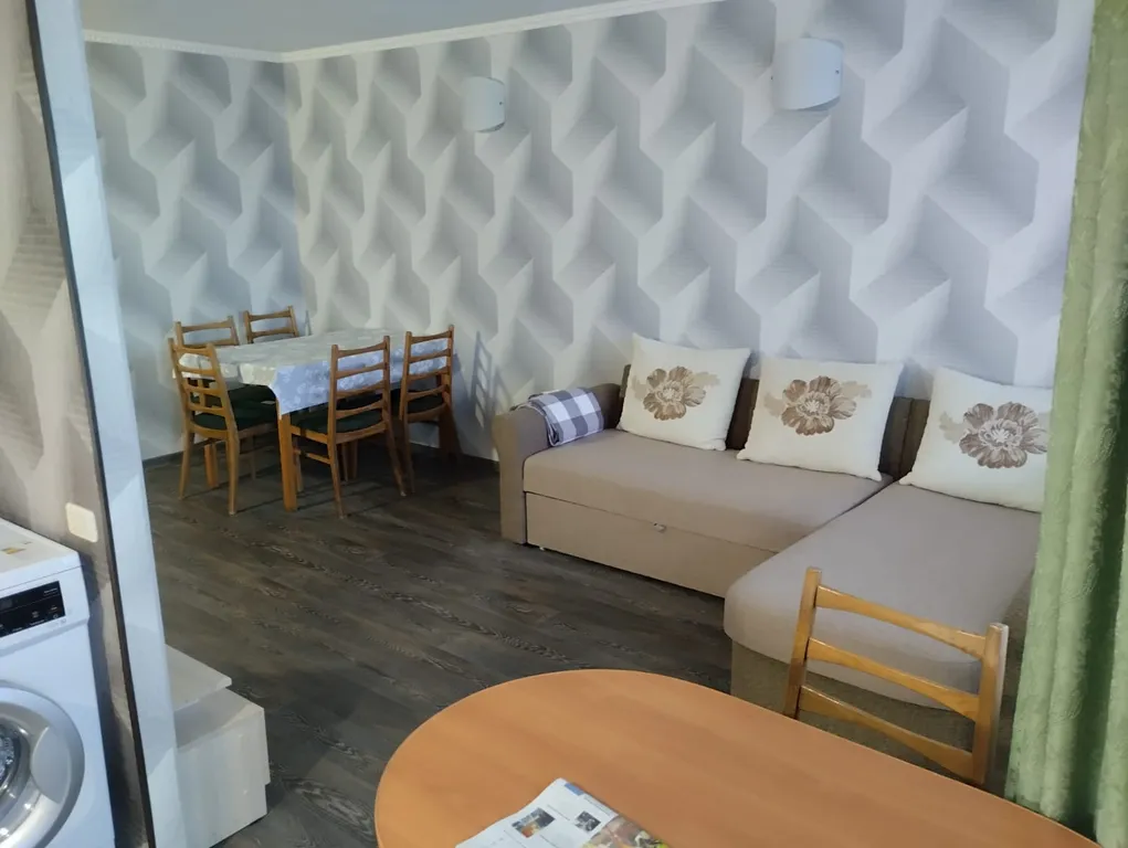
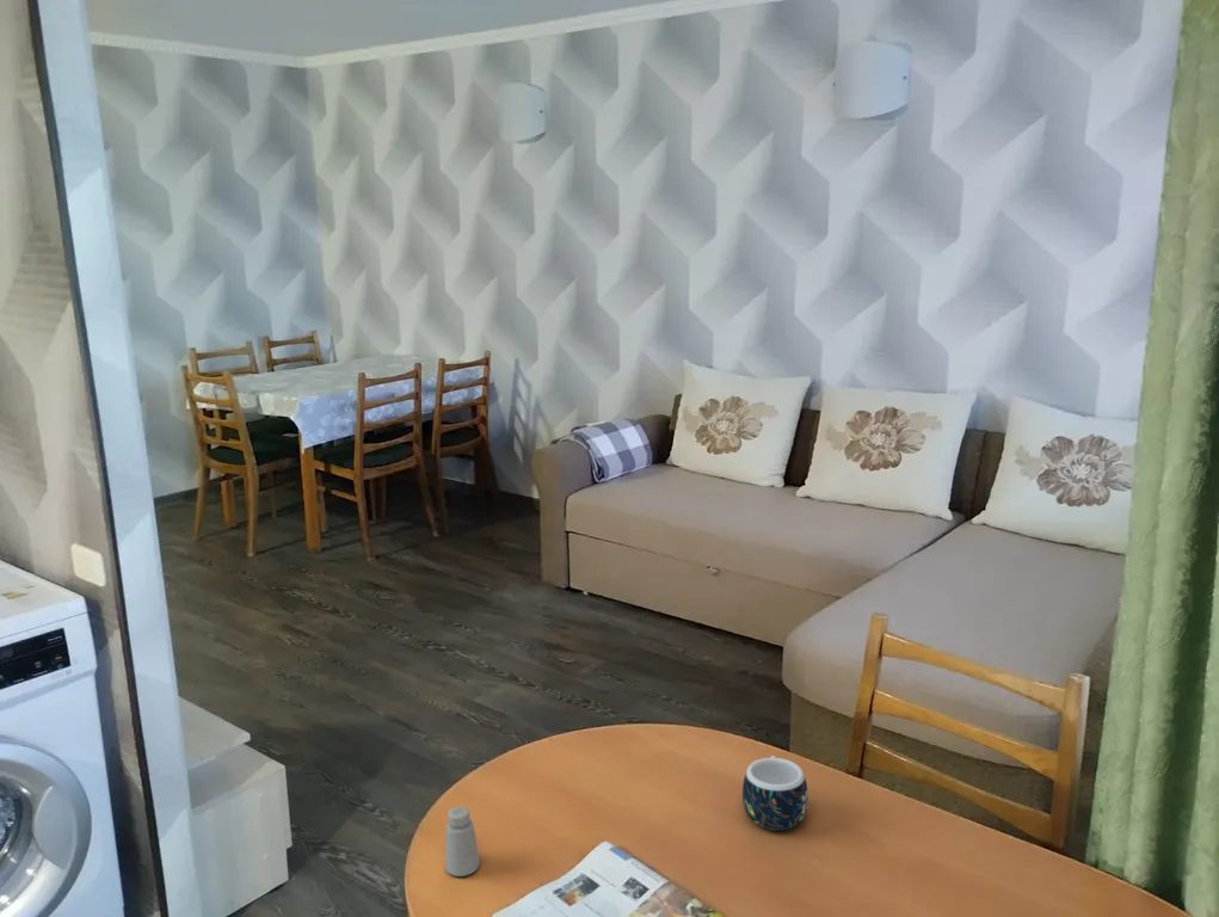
+ saltshaker (460, 838)
+ mug (774, 788)
